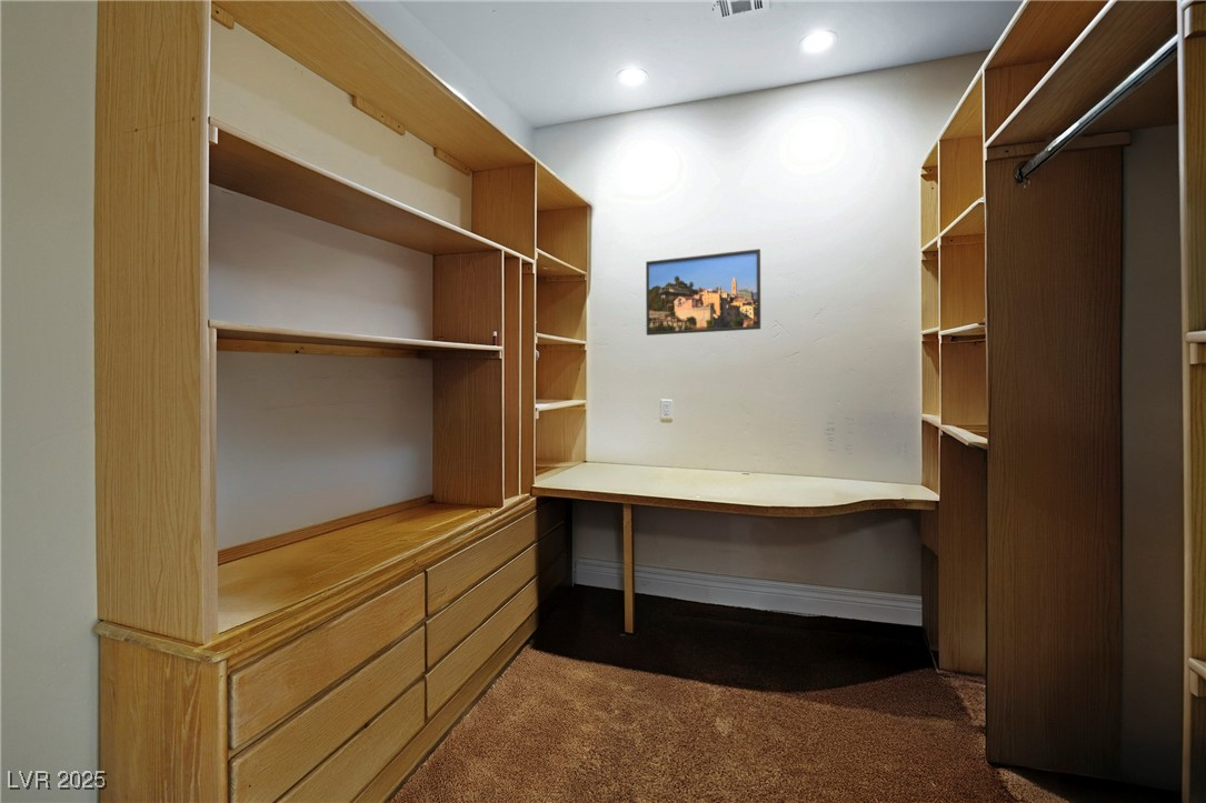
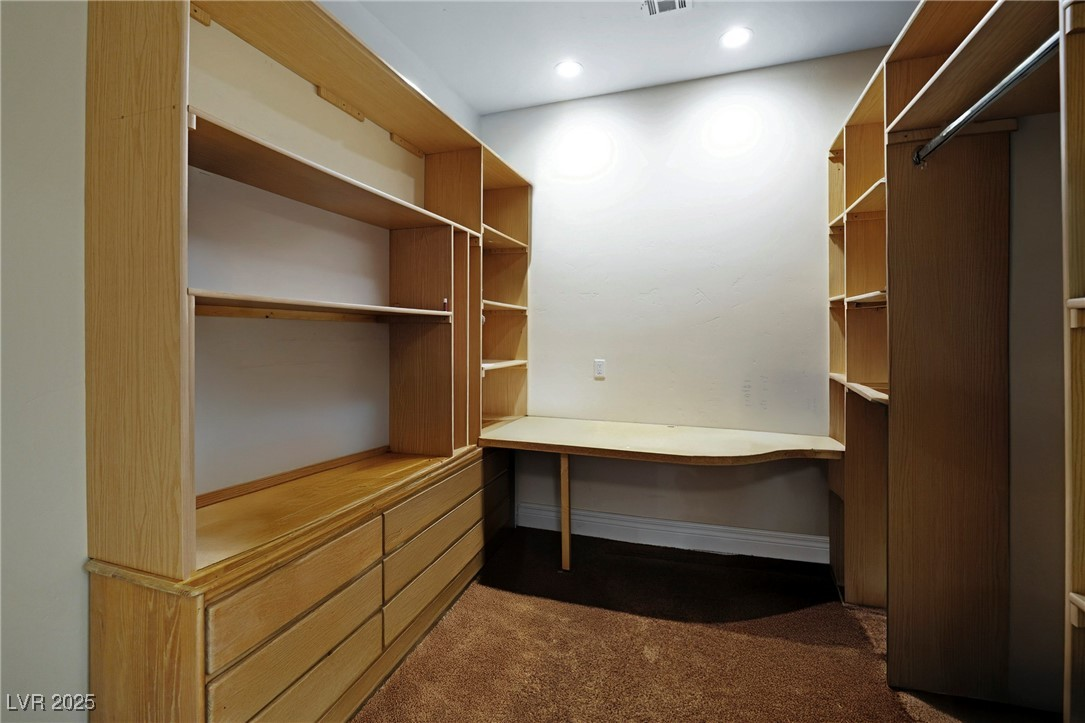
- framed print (700, 293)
